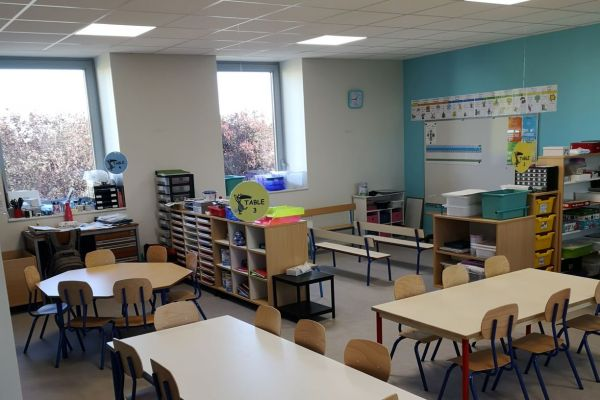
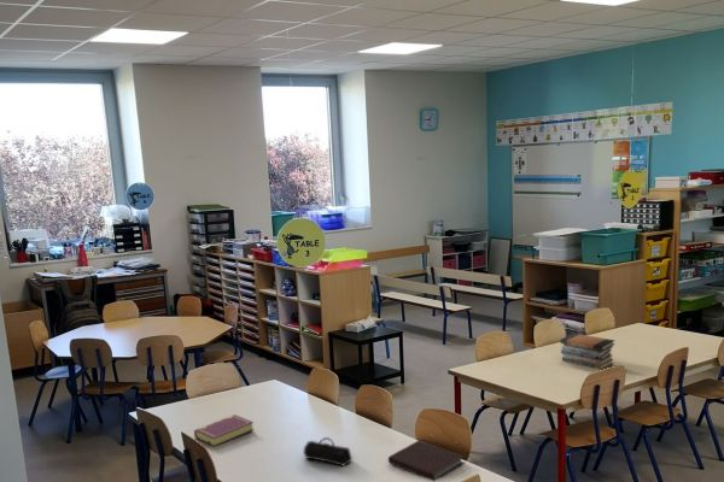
+ book stack (586, 351)
+ notebook (426, 459)
+ pencil case (326, 448)
+ book (223, 429)
